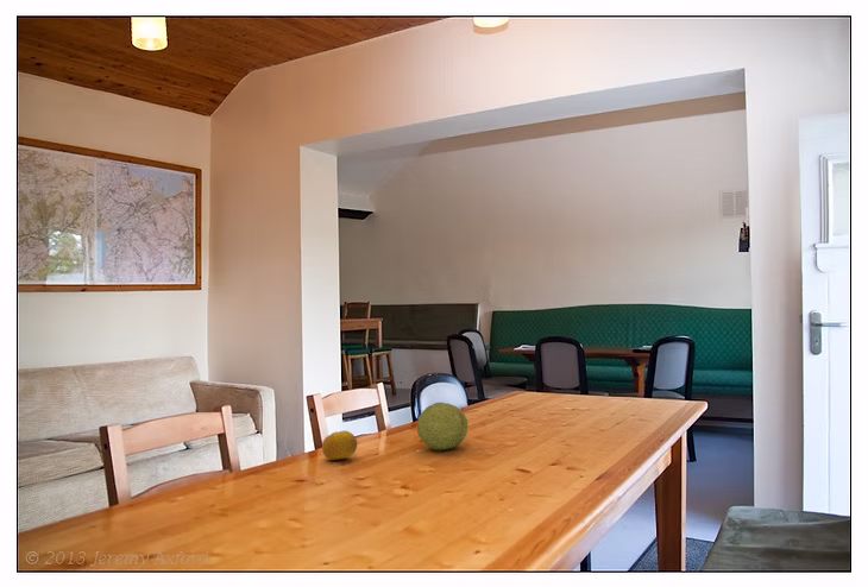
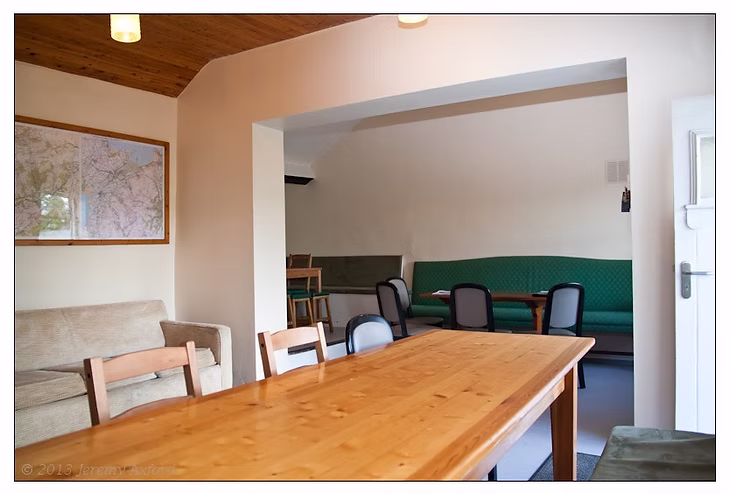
- fruit (339, 444)
- fruit (442, 424)
